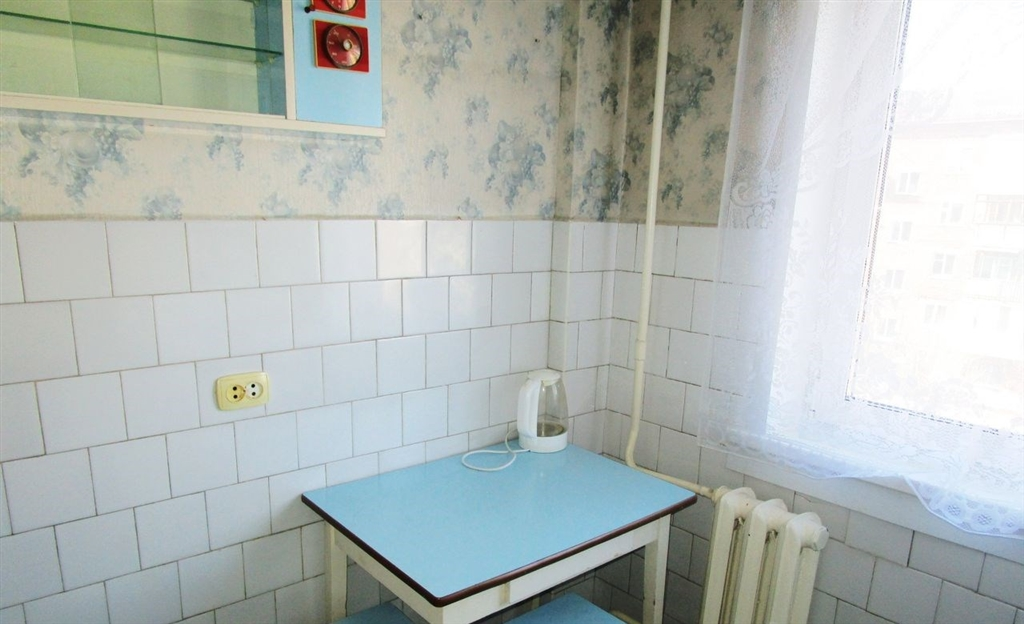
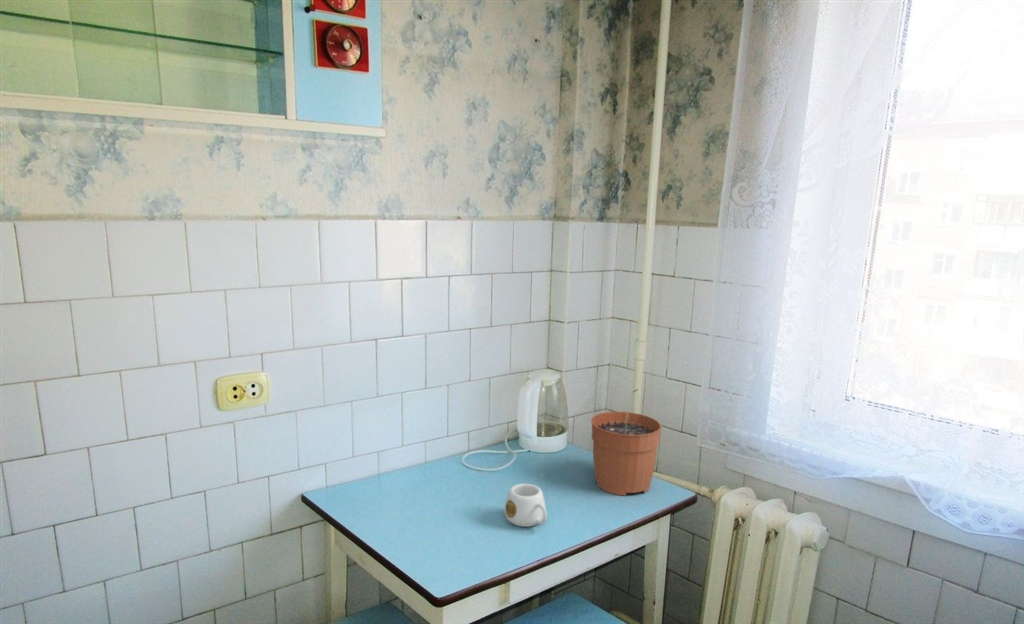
+ mug (528, 507)
+ plant pot (625, 438)
